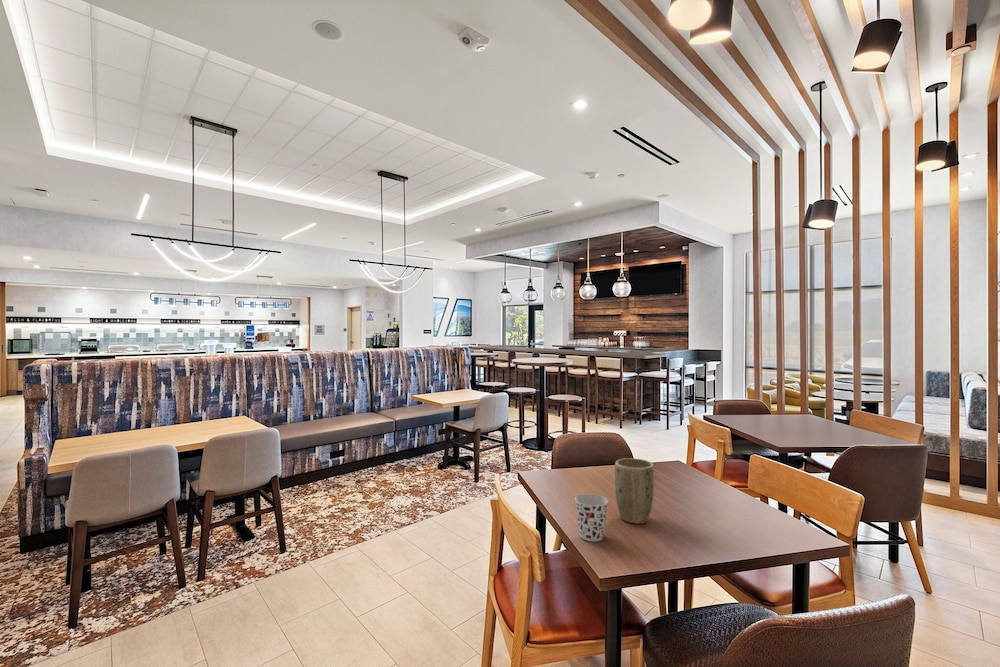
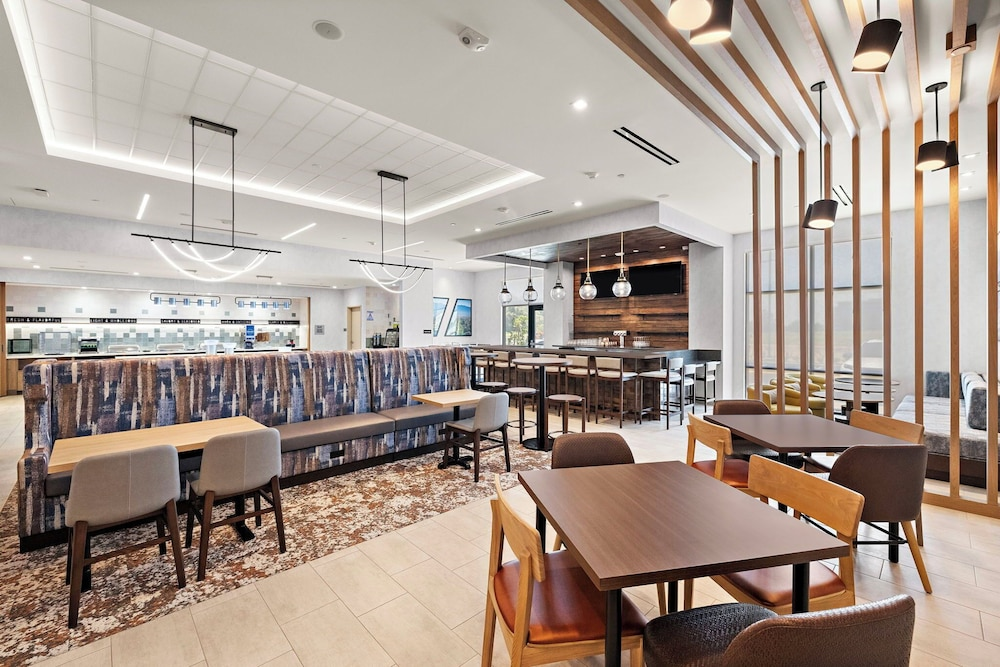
- plant pot (634, 490)
- cup (591, 517)
